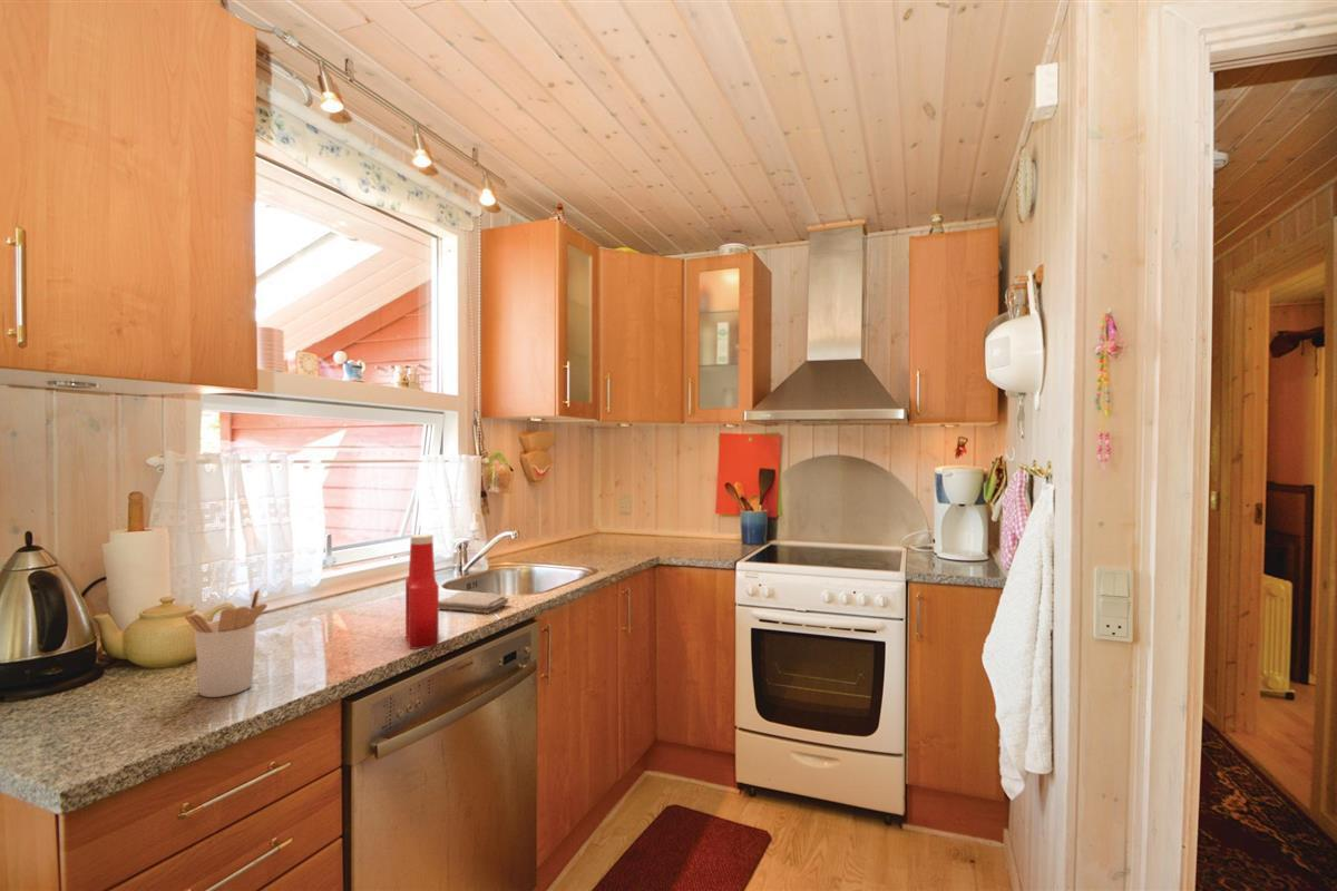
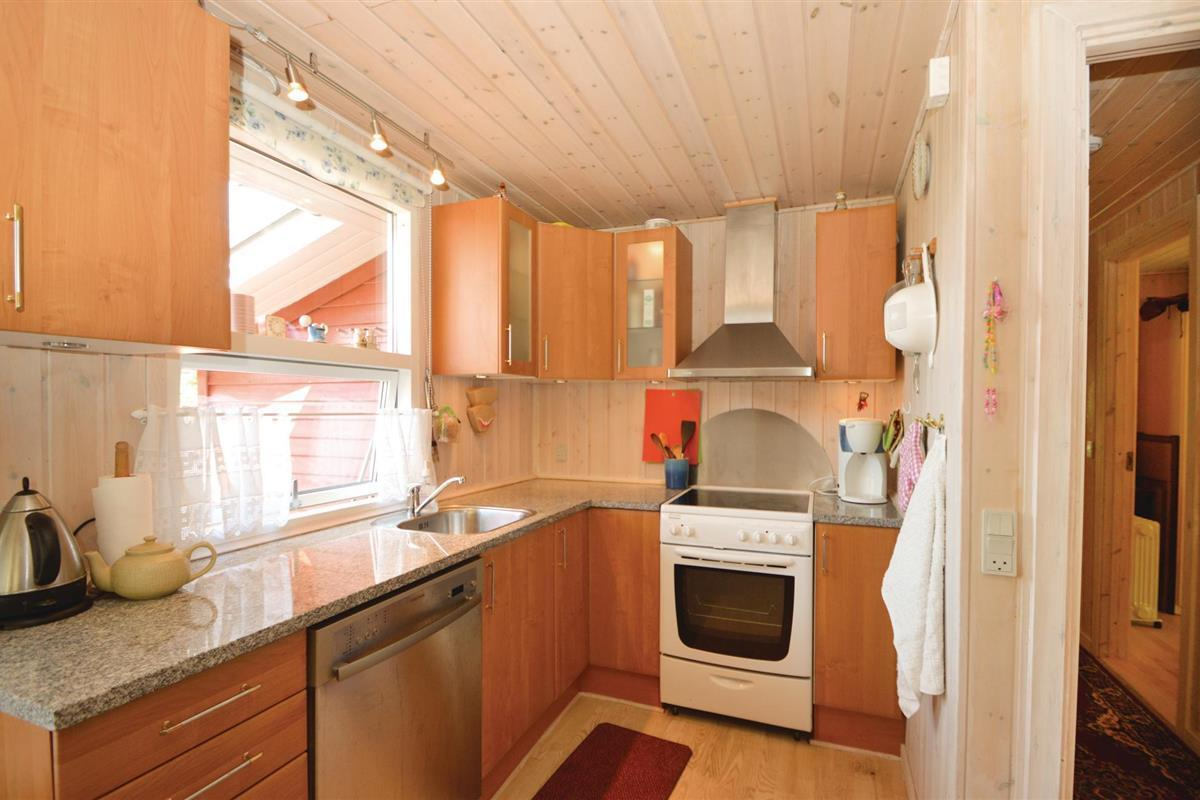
- utensil holder (232, 644)
- soap bottle (421, 587)
- washcloth (472, 601)
